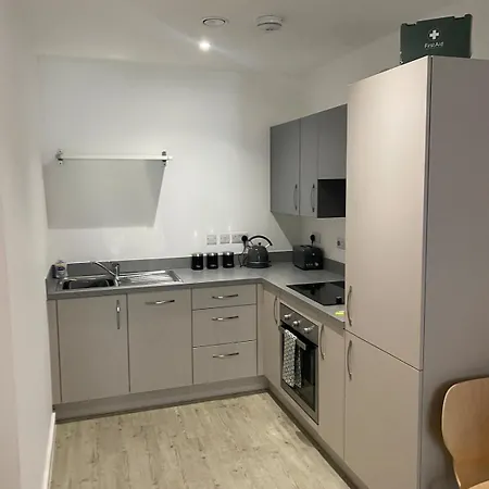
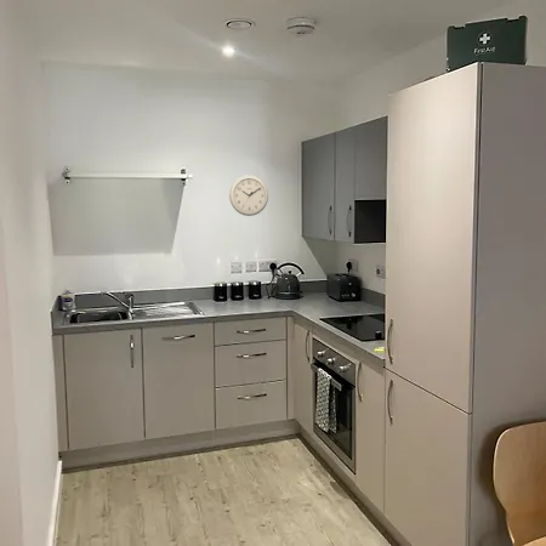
+ wall clock (249, 195)
